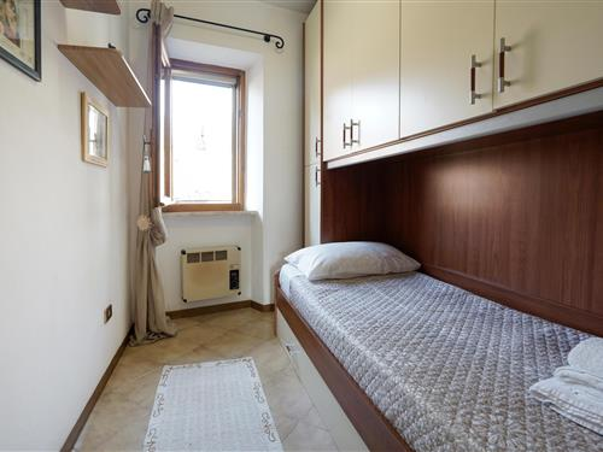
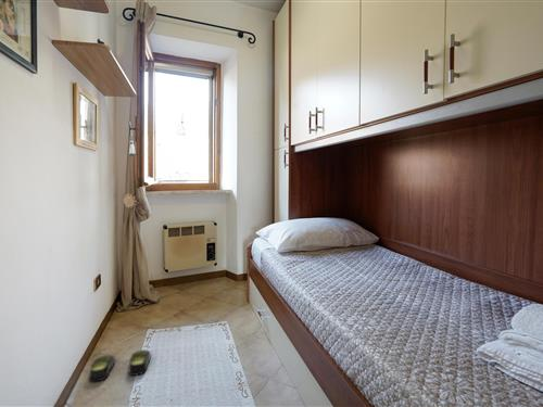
+ slippers (114, 361)
